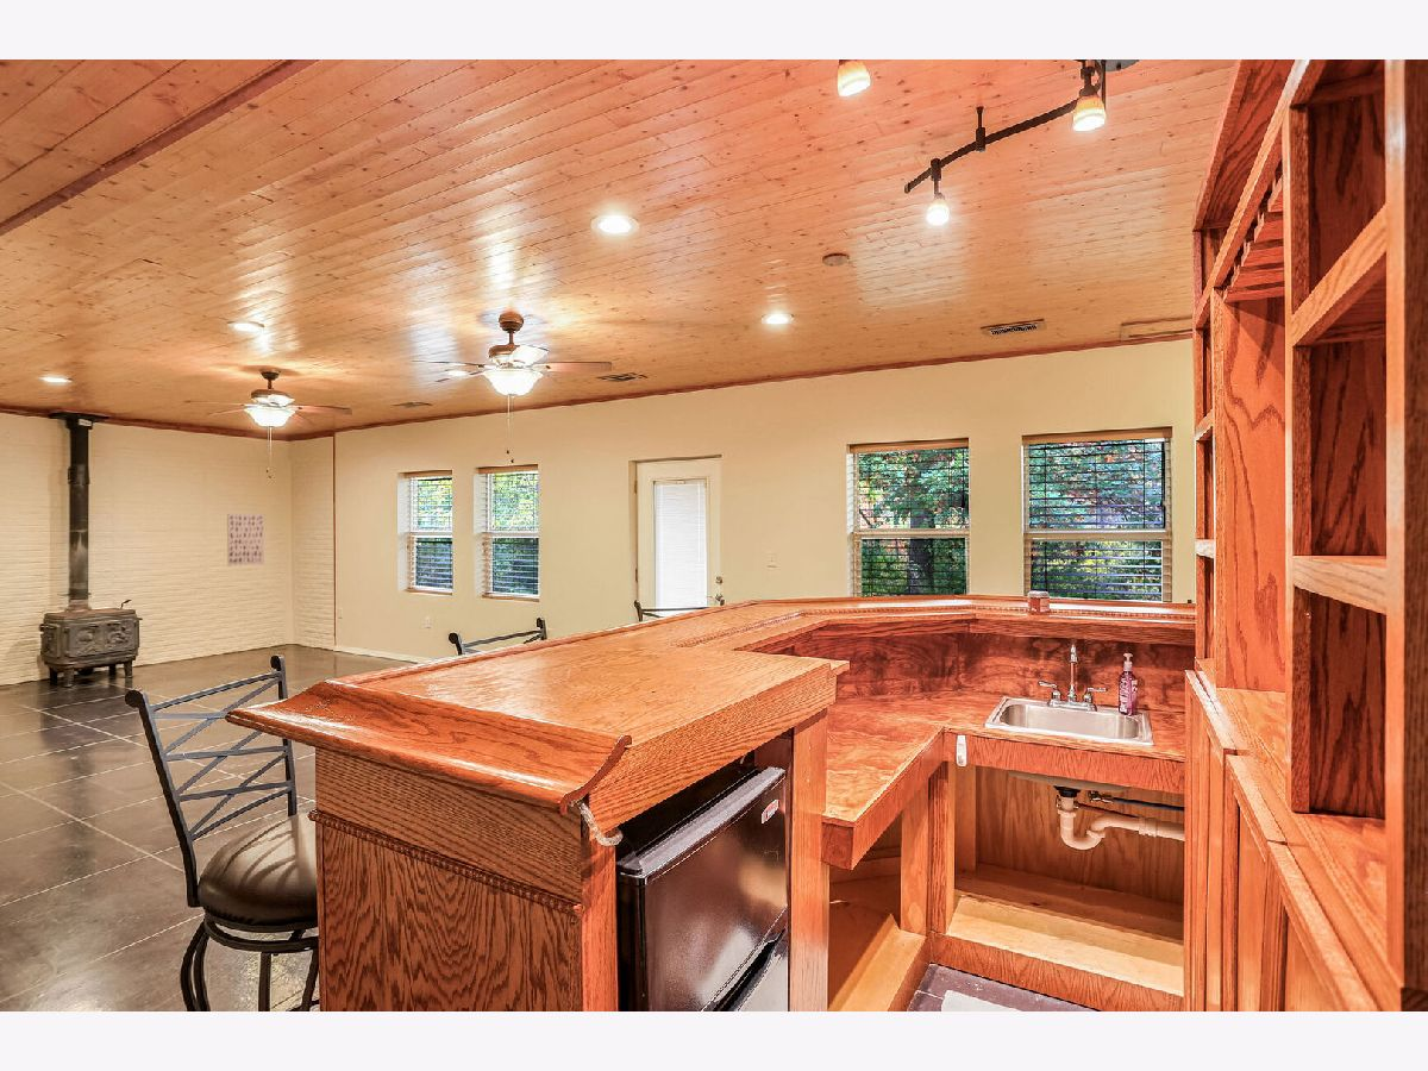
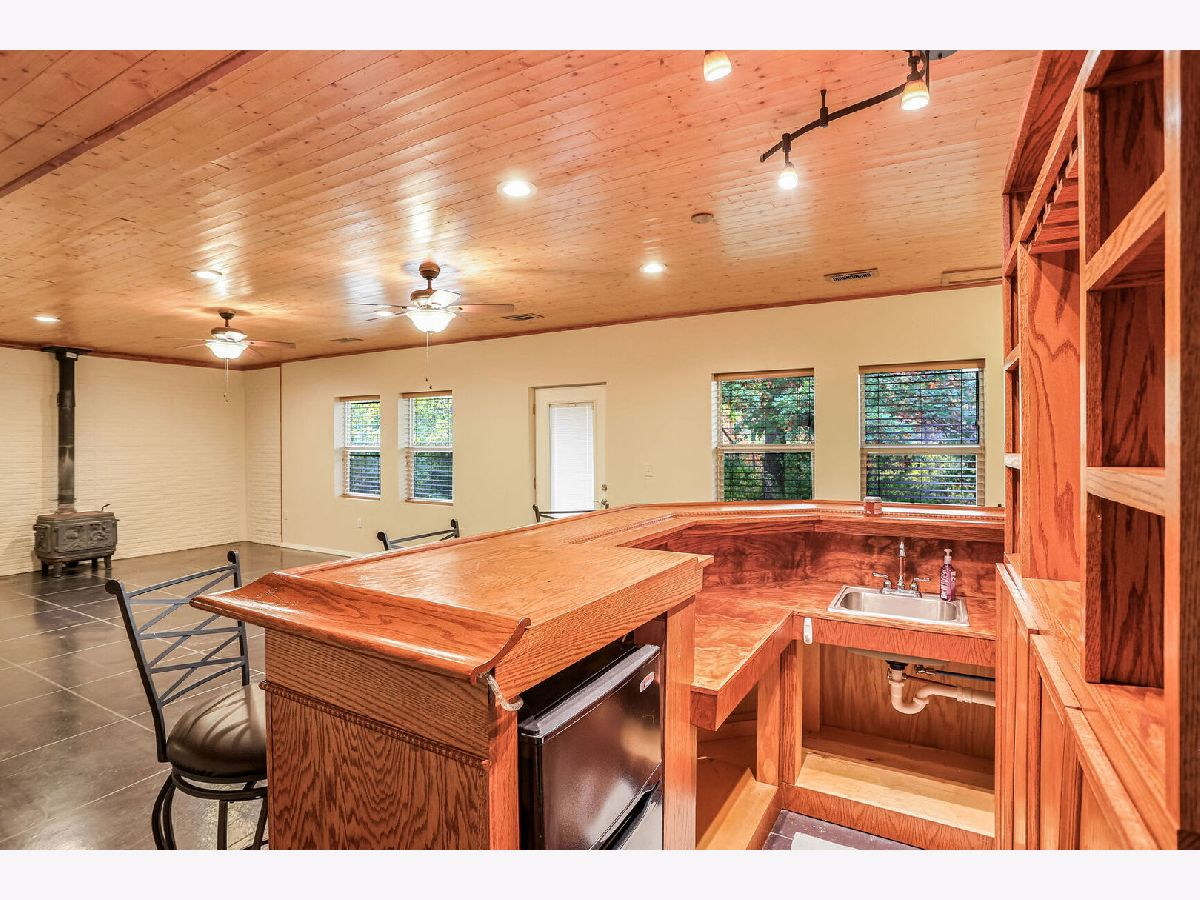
- wall art (245, 539)
